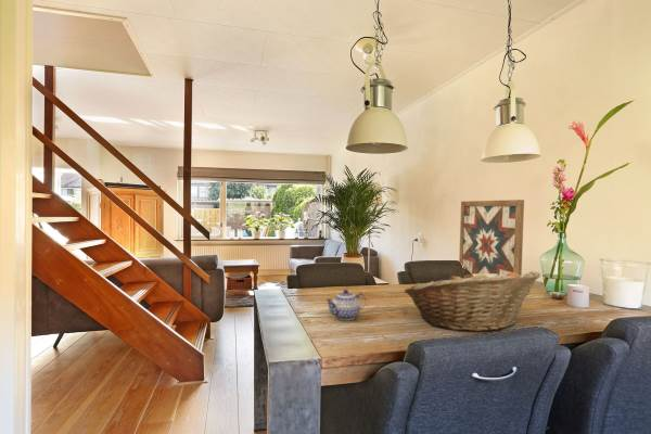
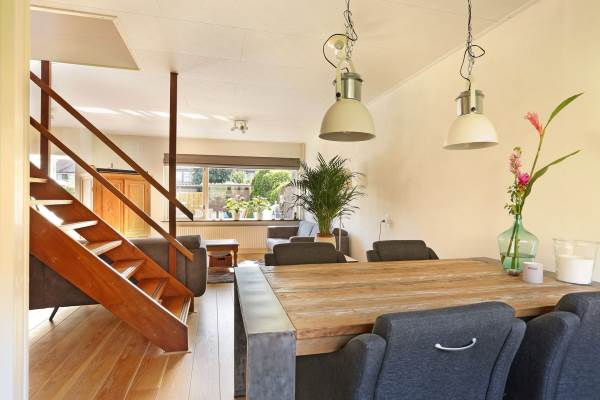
- wall art (487, 244)
- teapot (345, 303)
- fruit basket (471, 293)
